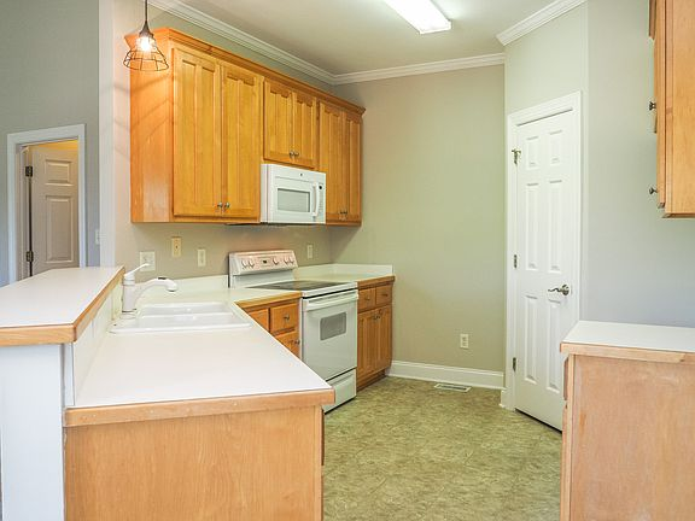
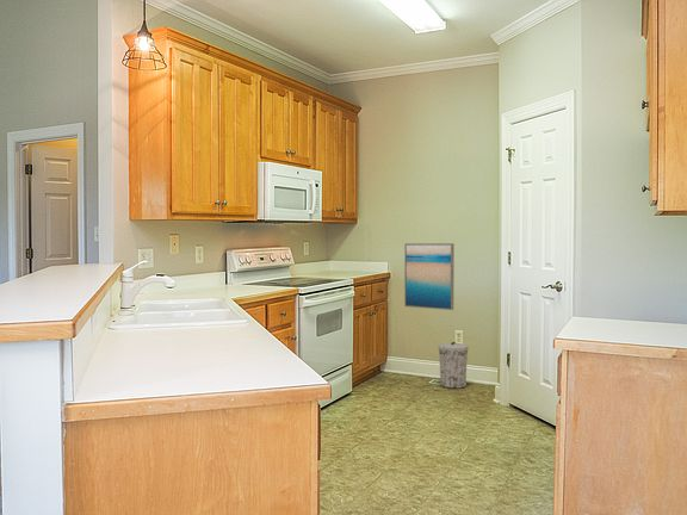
+ trash can (452, 364)
+ wall art (428, 275)
